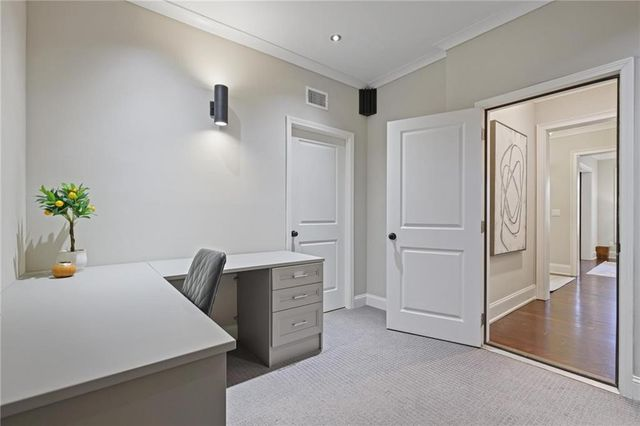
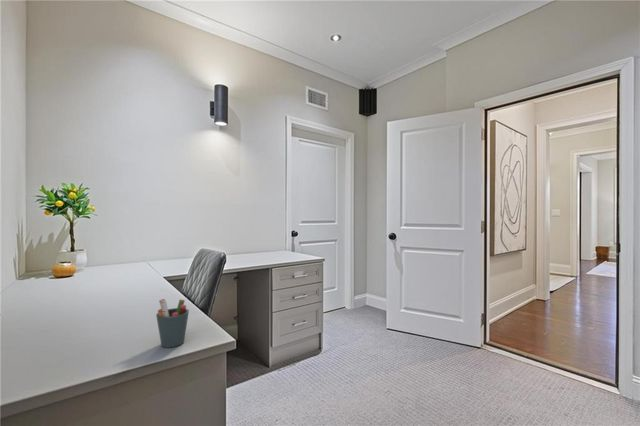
+ pen holder (172, 319)
